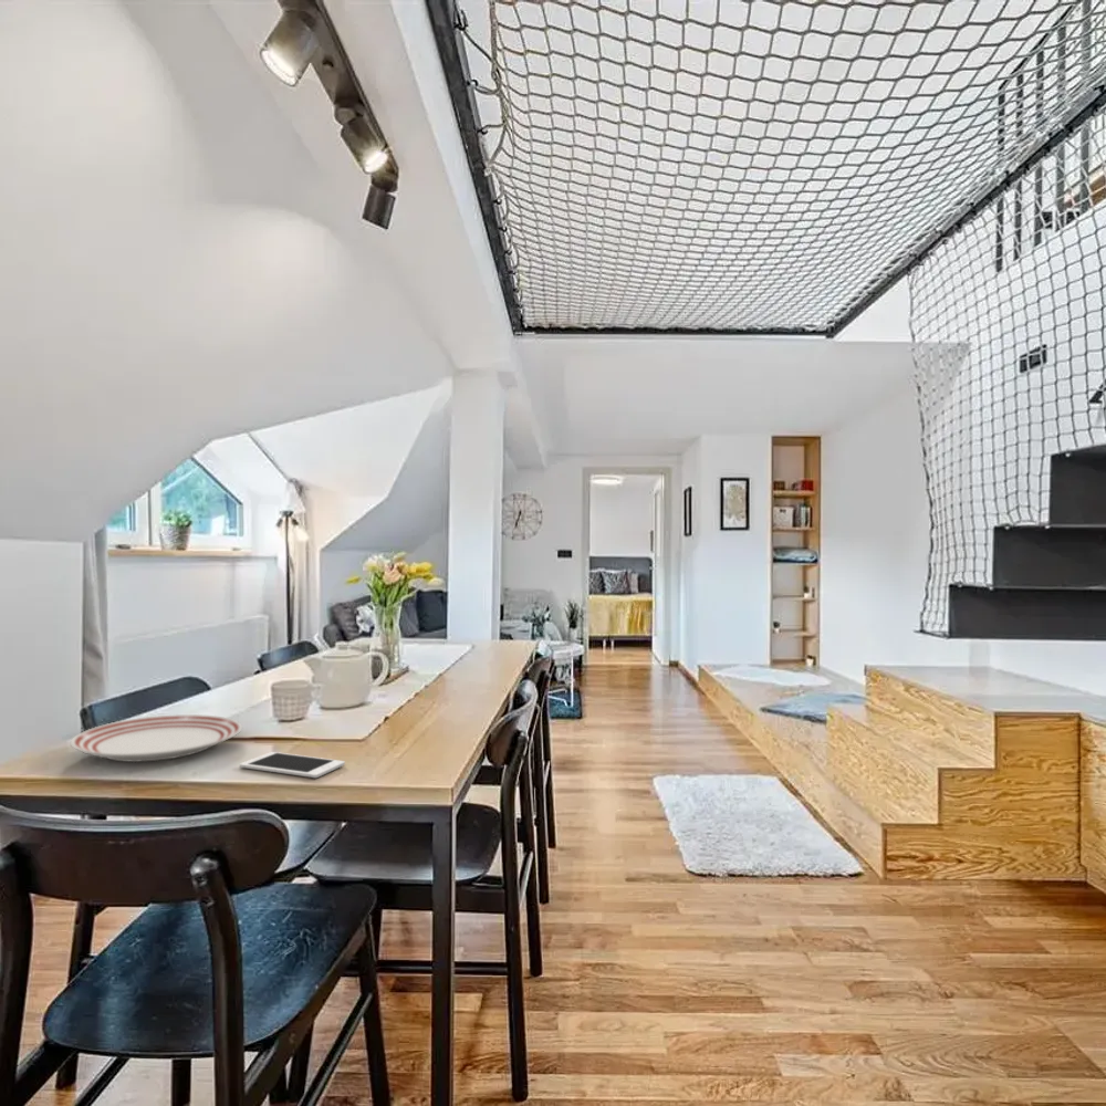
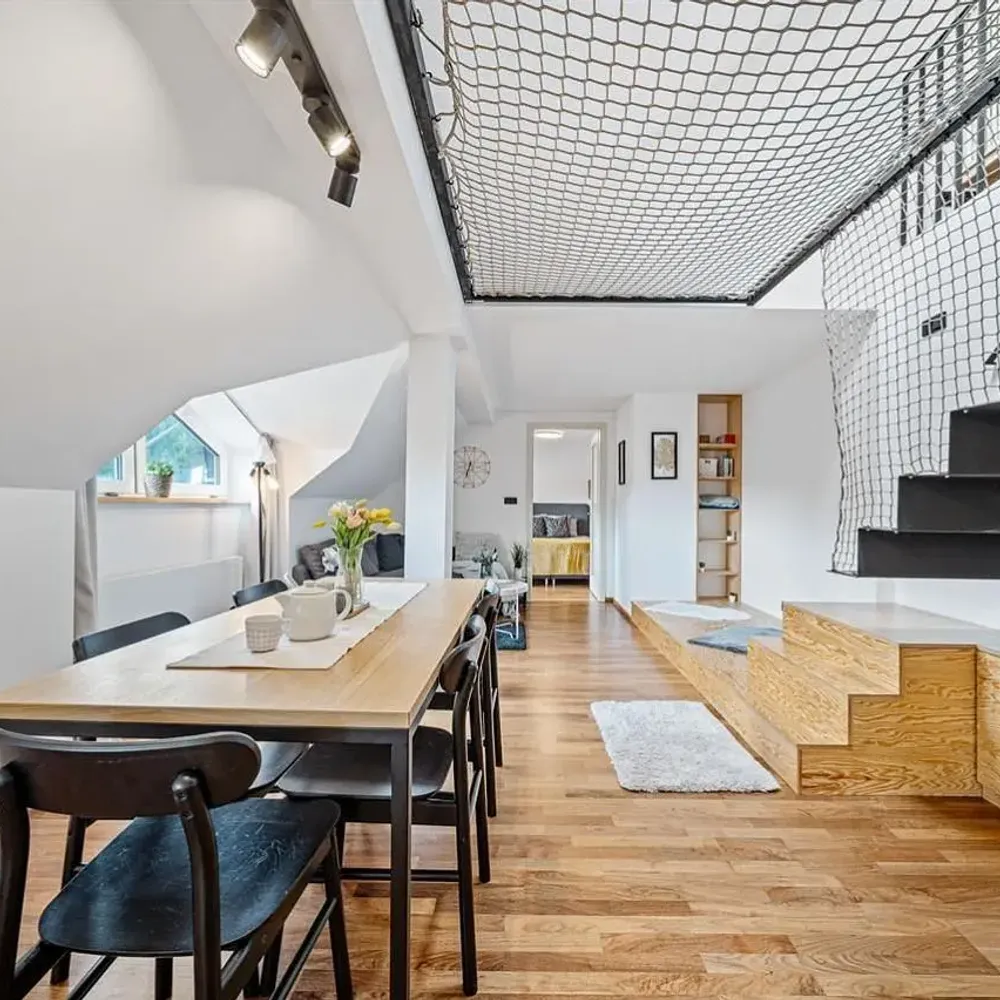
- dinner plate (160, 739)
- cell phone (292, 764)
